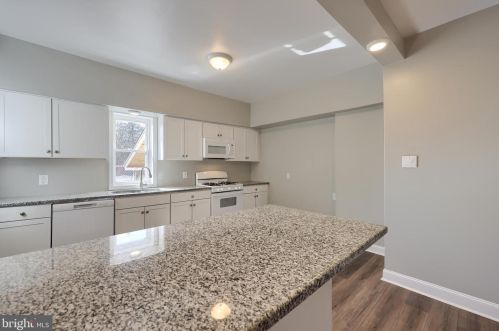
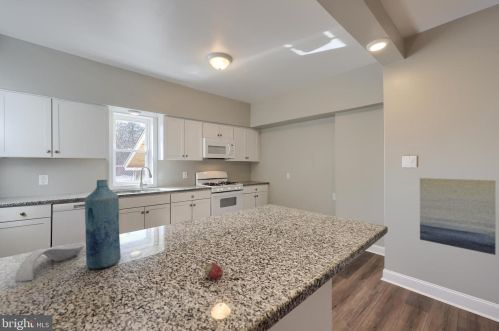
+ bottle (103, 221)
+ fruit (214, 269)
+ wall art (454, 212)
+ spoon rest (53, 254)
